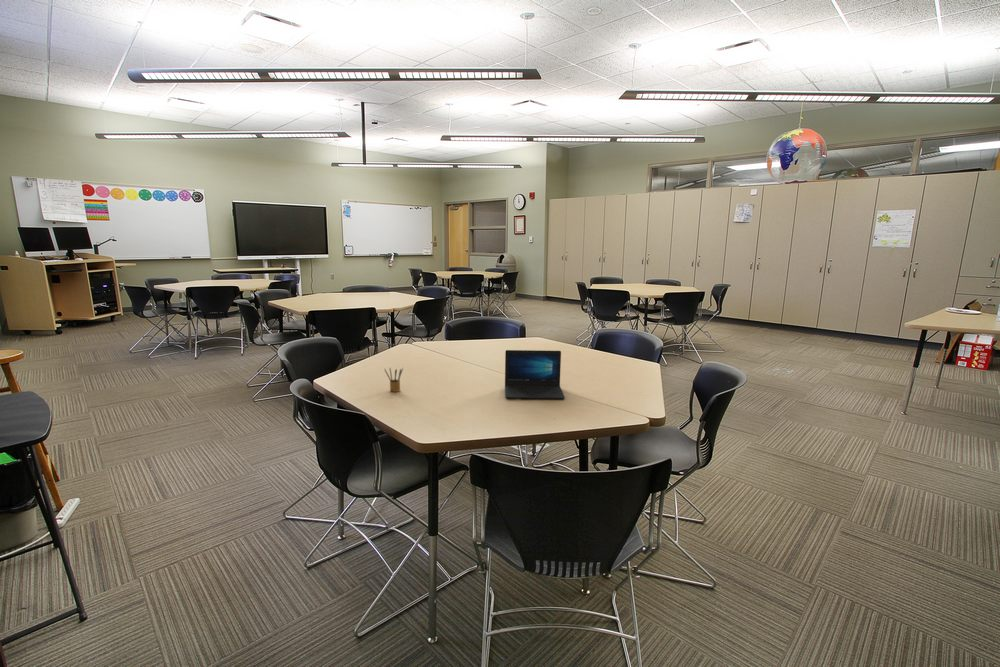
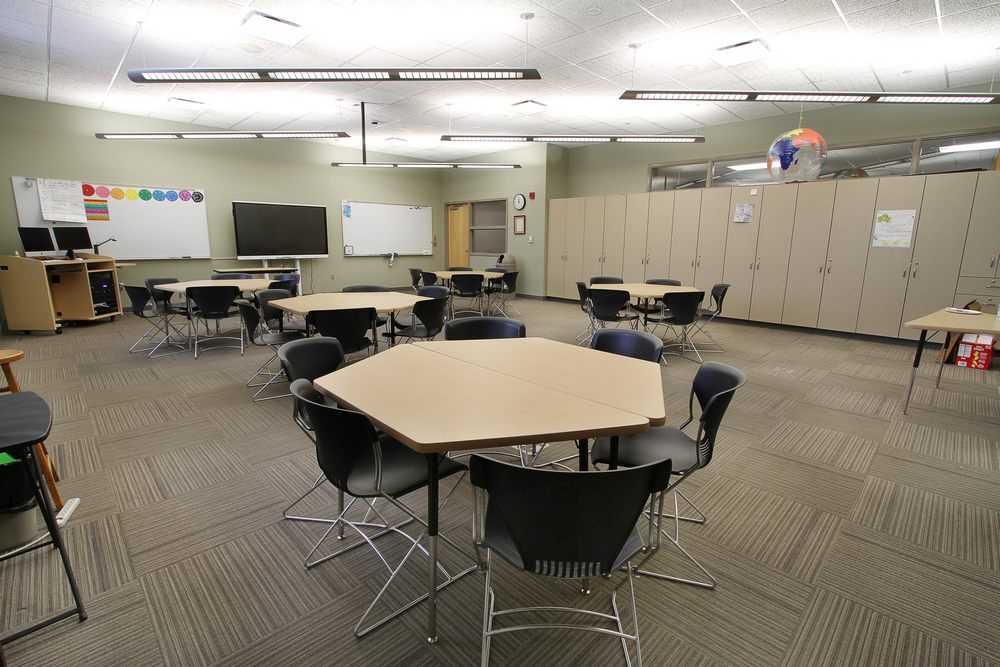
- laptop (534, 373)
- pencil box (394, 379)
